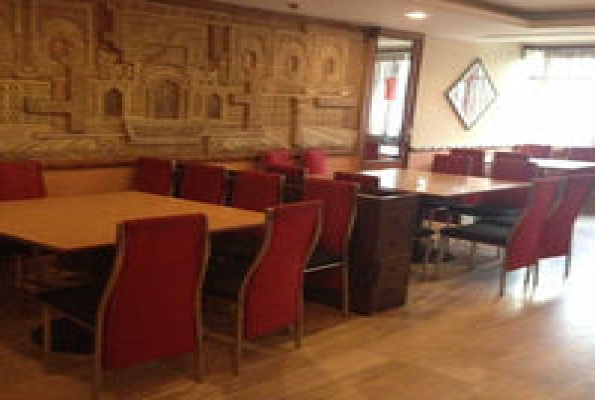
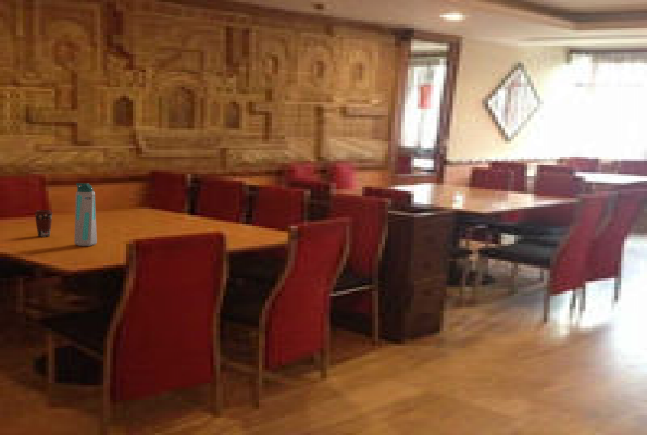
+ water bottle (85, 213)
+ coffee cup (43, 223)
